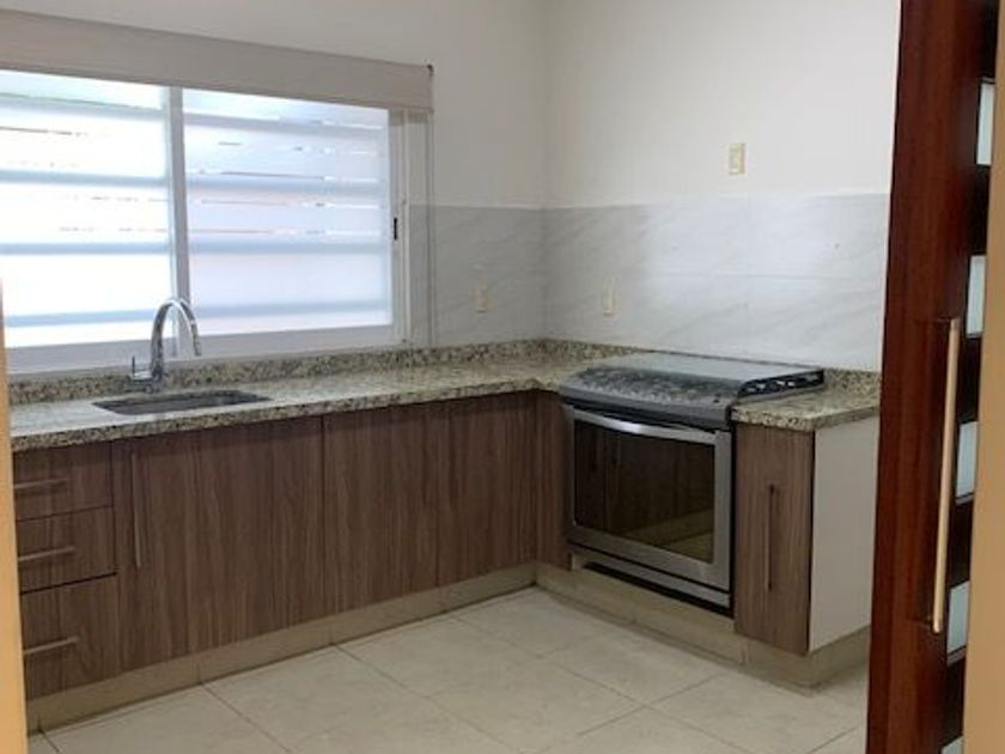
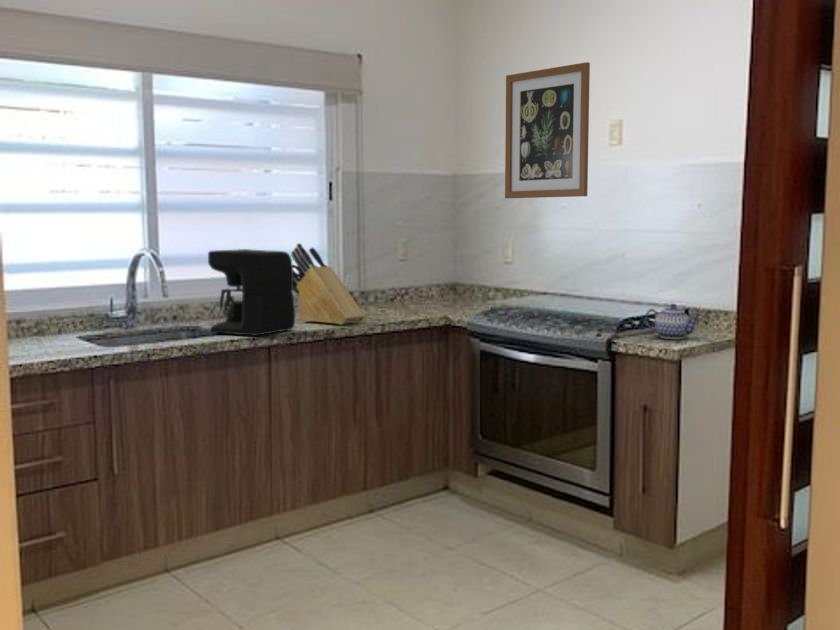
+ coffee maker (249, 291)
+ knife block (322, 282)
+ wall art (545, 133)
+ teapot (673, 320)
